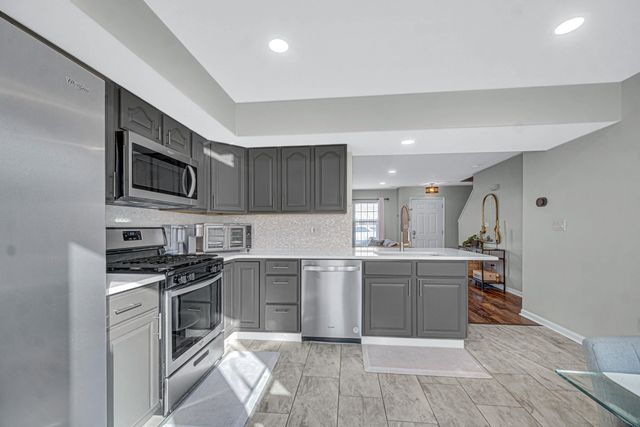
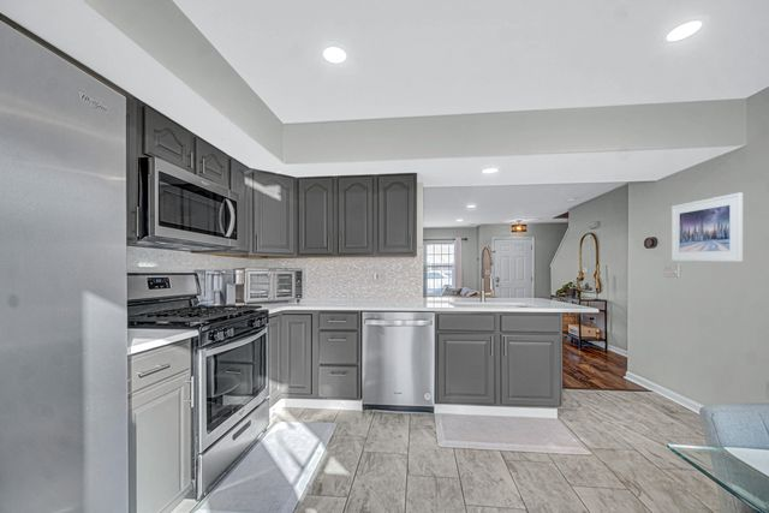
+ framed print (703, 229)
